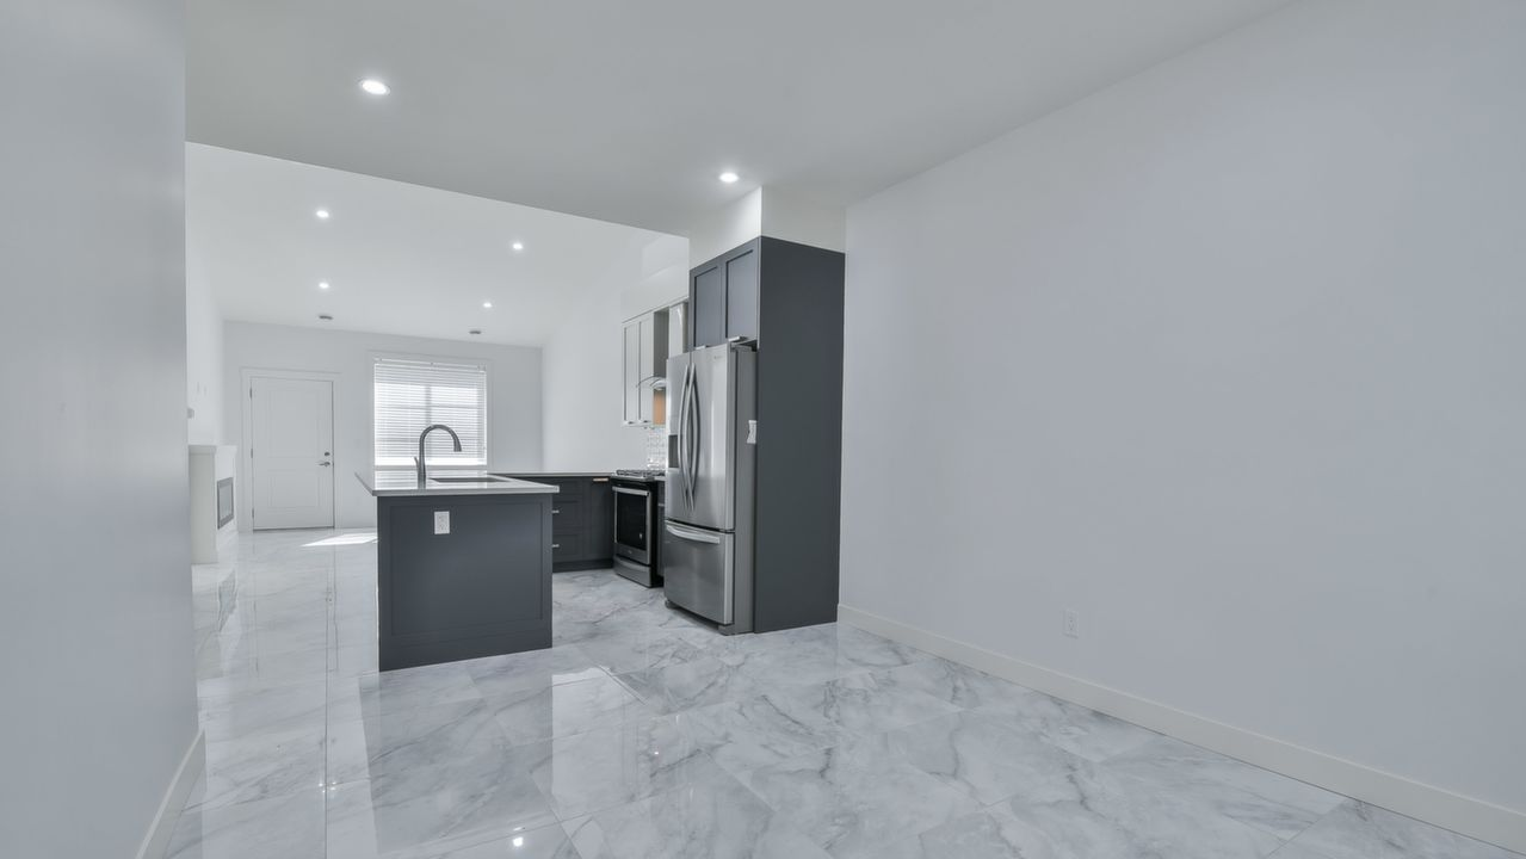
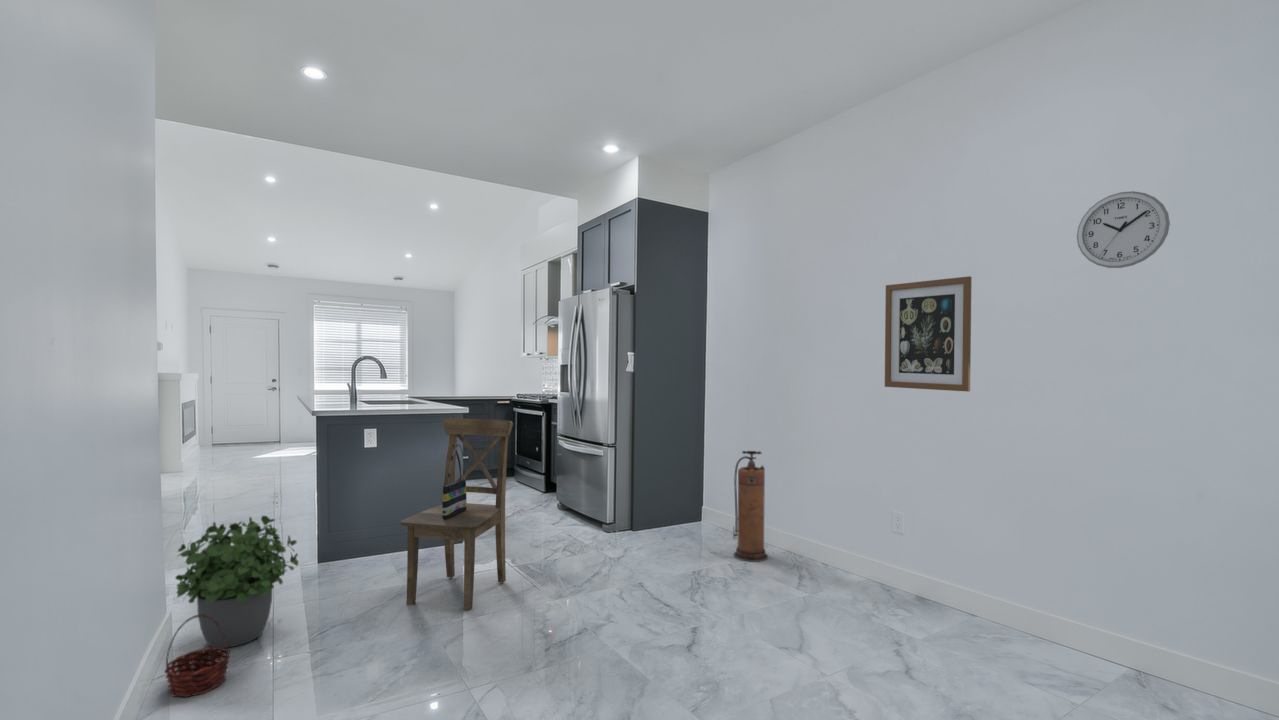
+ tote bag (456, 481)
+ wall clock (1120, 229)
+ basket (198, 650)
+ potted plant (238, 577)
+ fire extinguisher (750, 503)
+ wall art (925, 335)
+ dining chair (462, 512)
